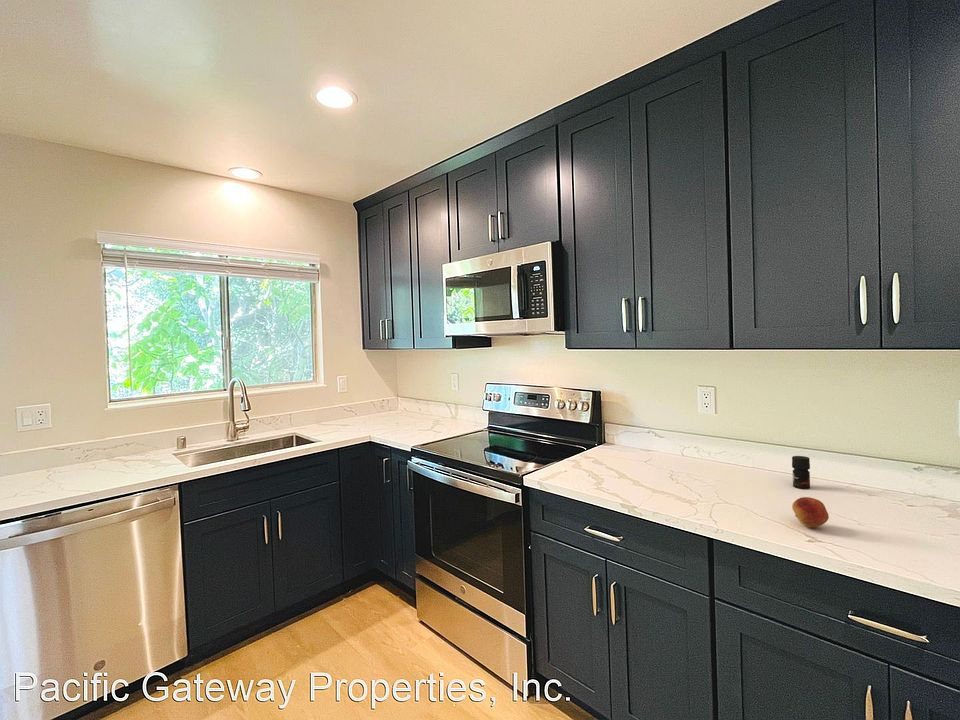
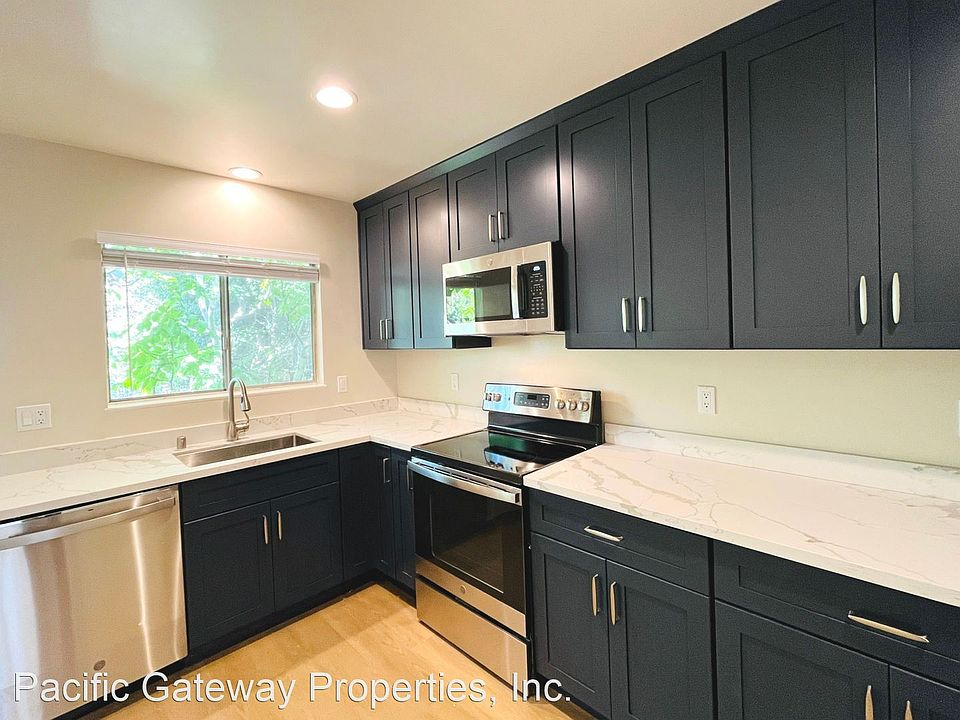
- jar (801, 472)
- fruit (810, 512)
